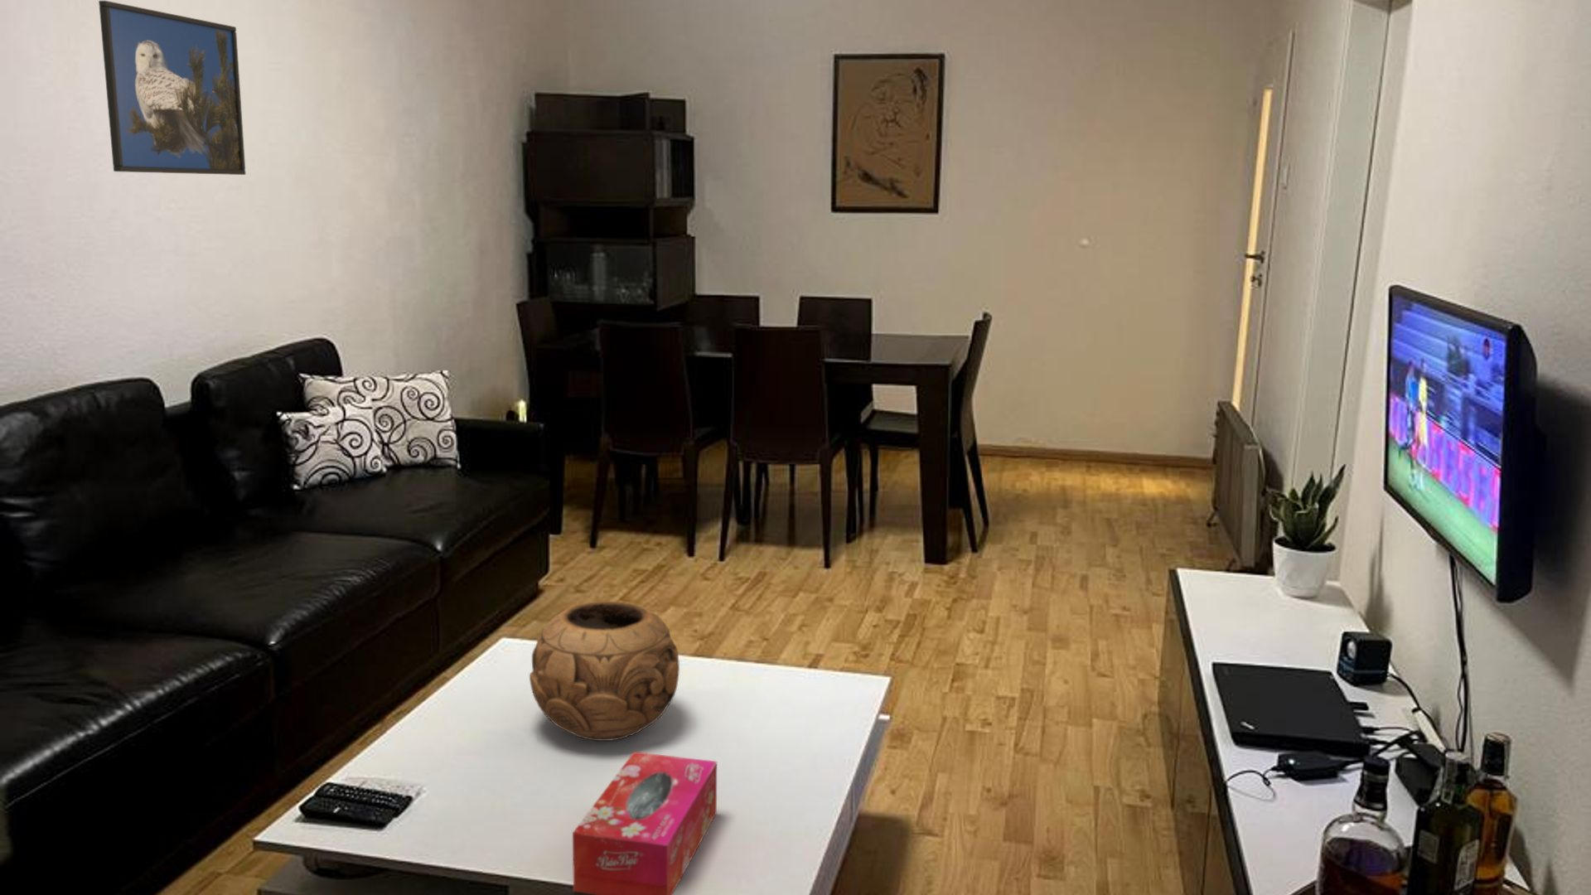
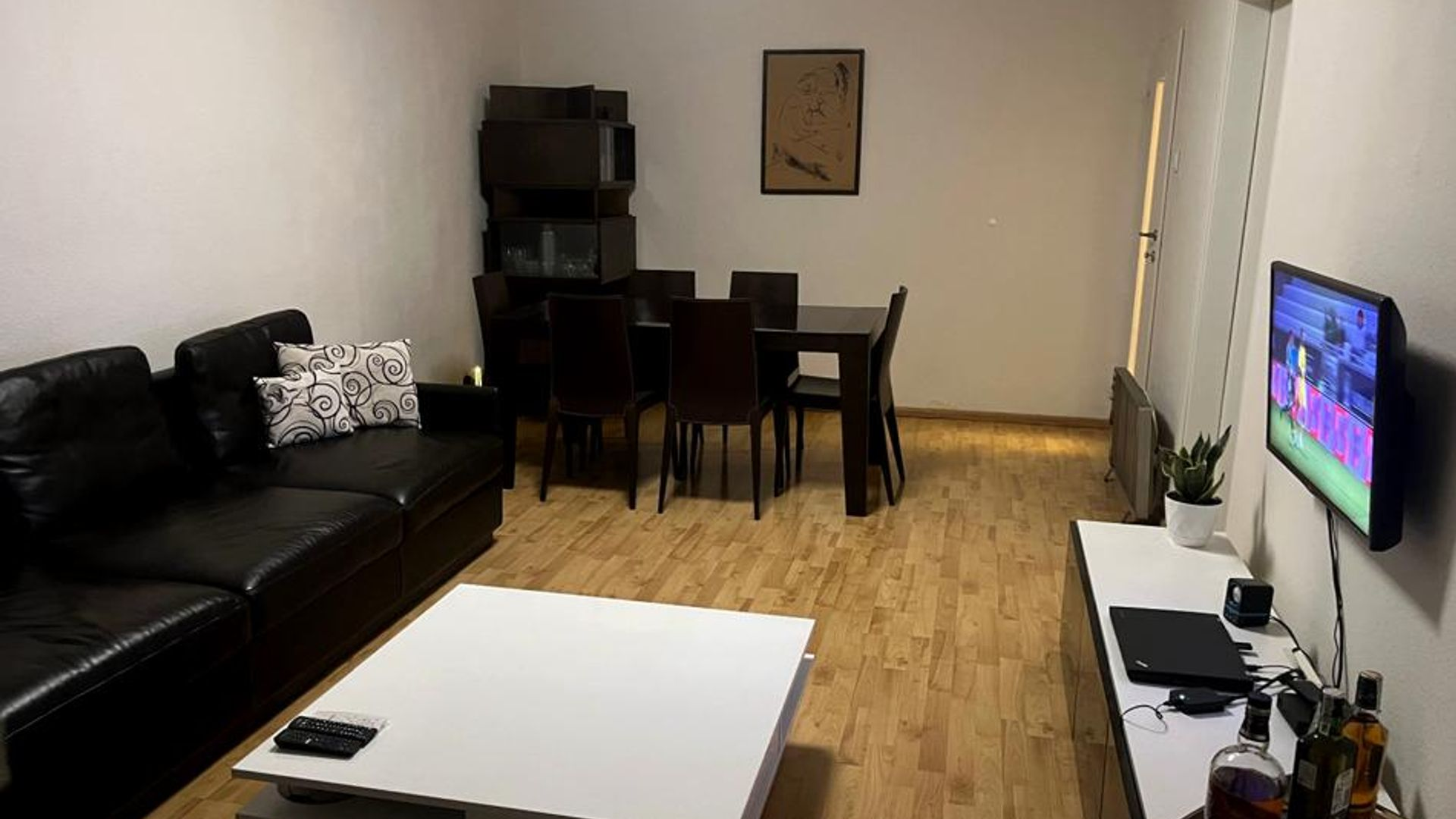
- decorative bowl (605, 670)
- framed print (178, 94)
- tissue box (649, 822)
